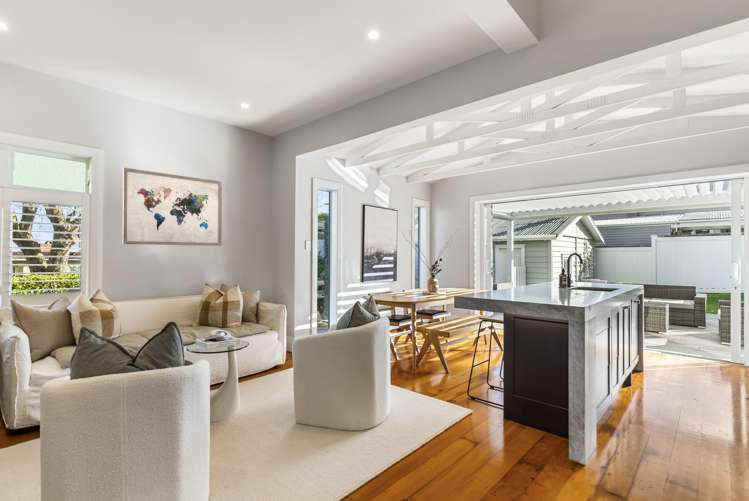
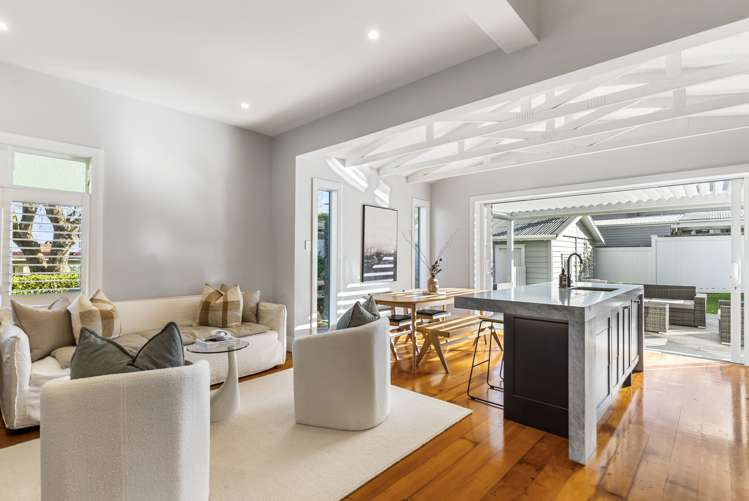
- wall art (176, 210)
